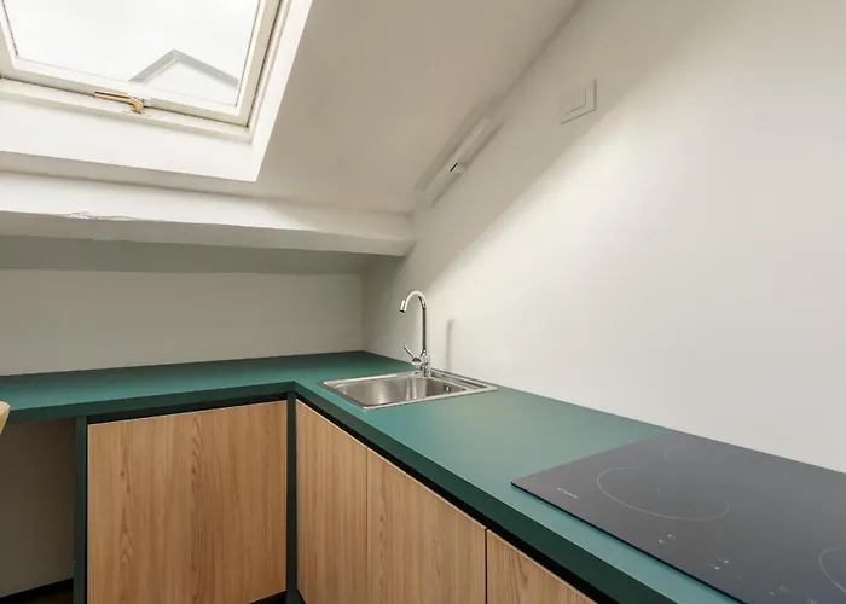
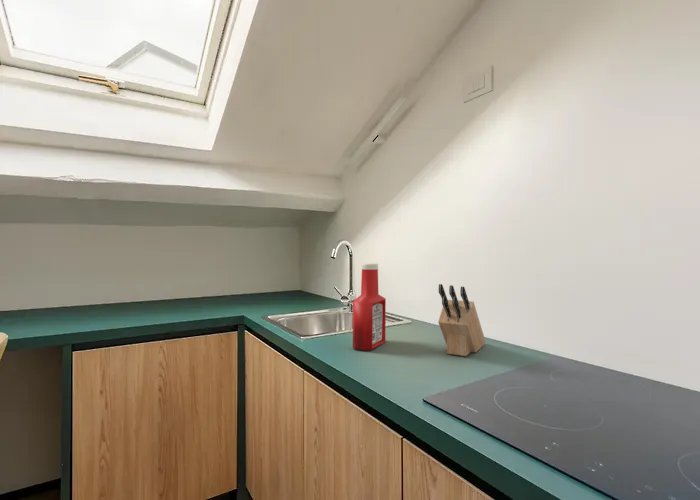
+ soap bottle (369, 304)
+ knife block (461, 316)
